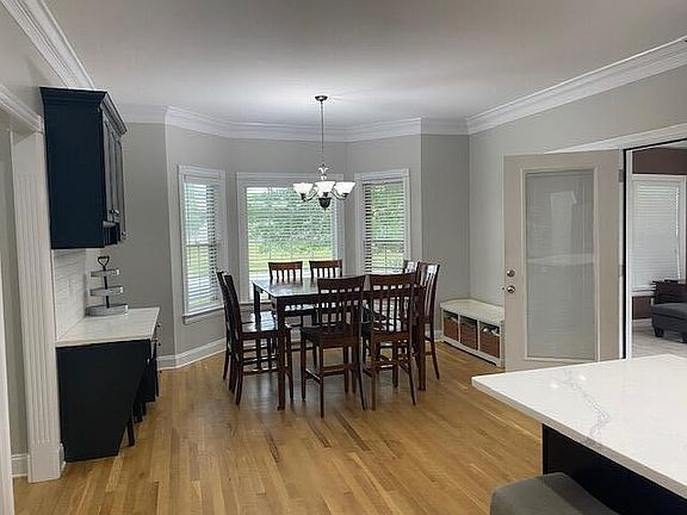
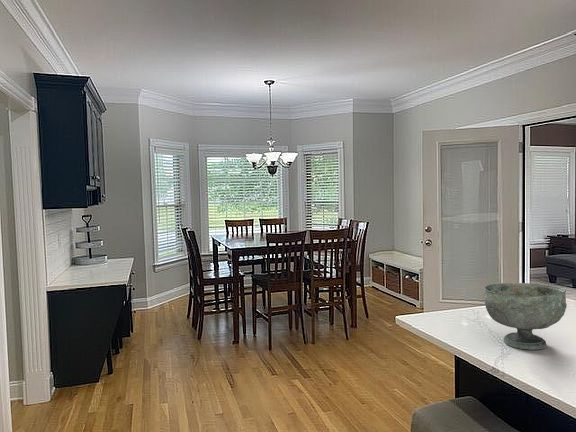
+ decorative bowl (523, 315)
